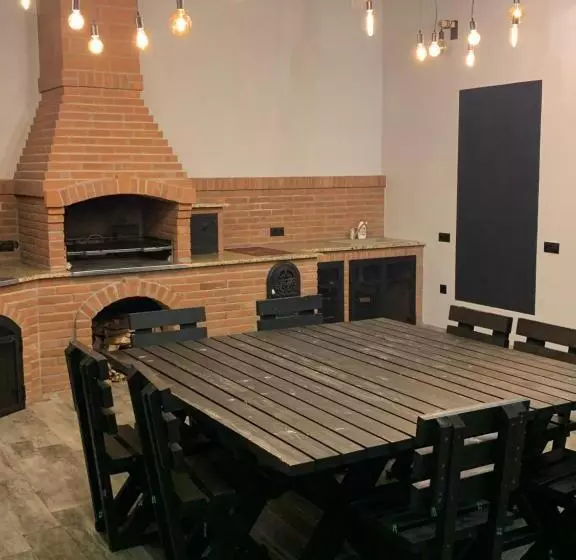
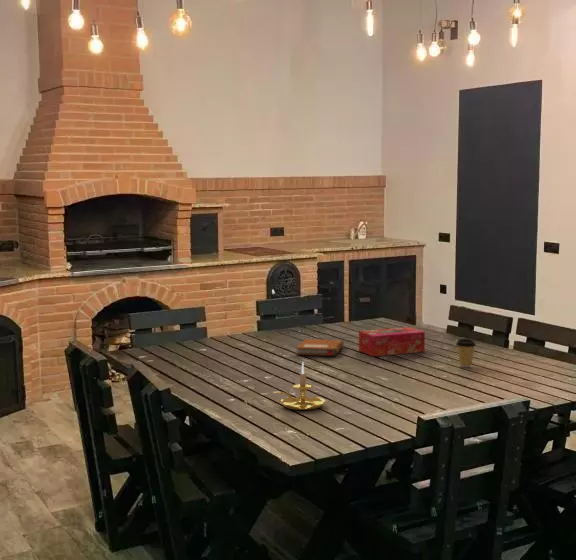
+ candle holder (299, 384)
+ coffee cup (465, 353)
+ tissue box (391, 341)
+ notebook (320, 347)
